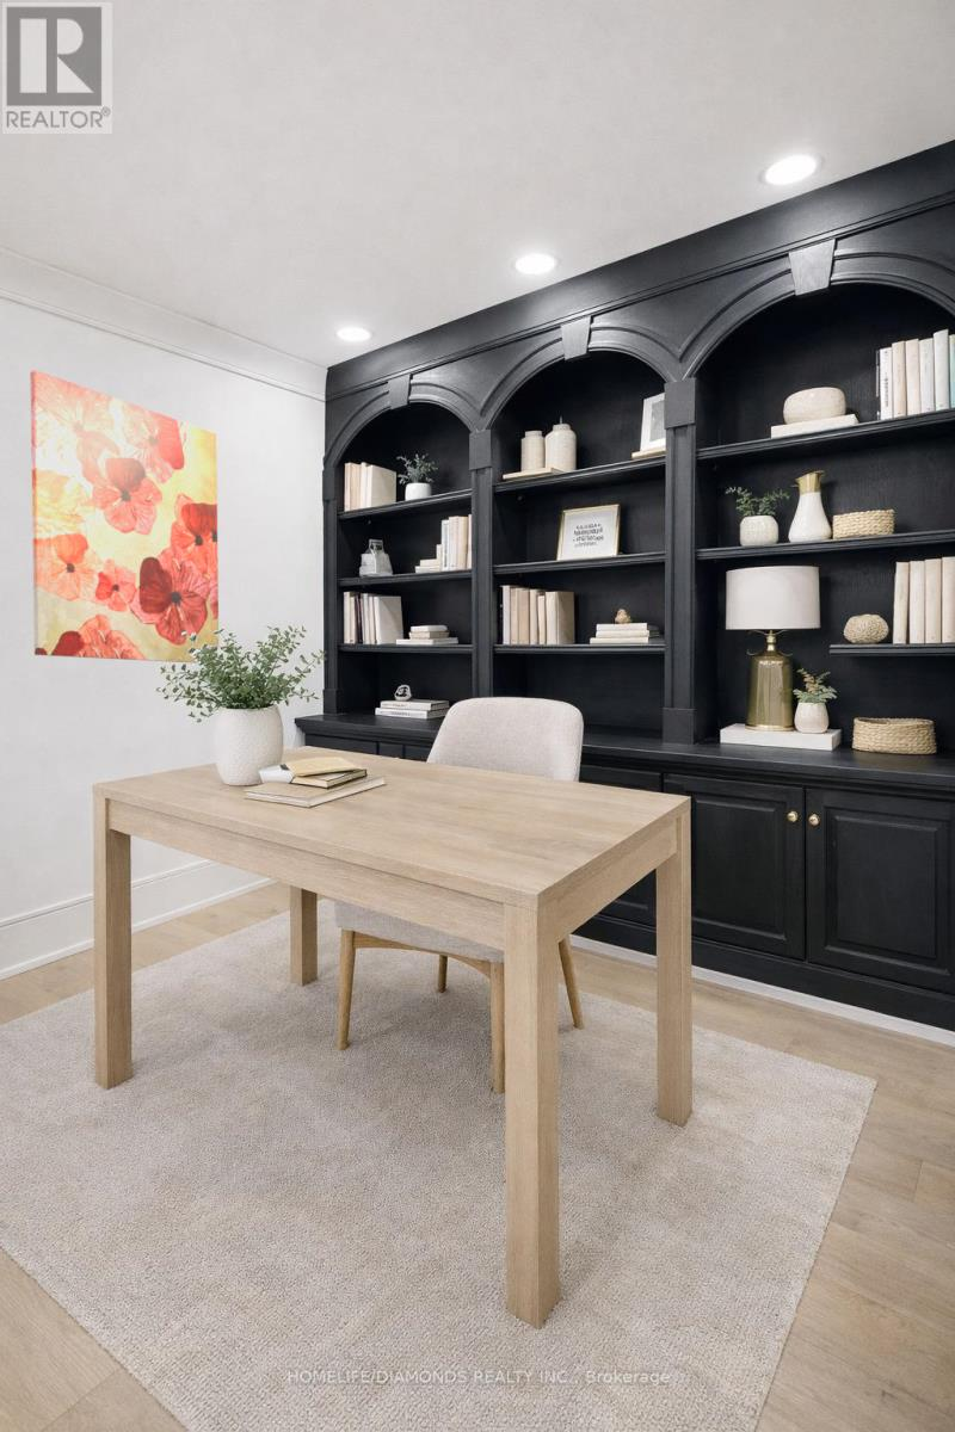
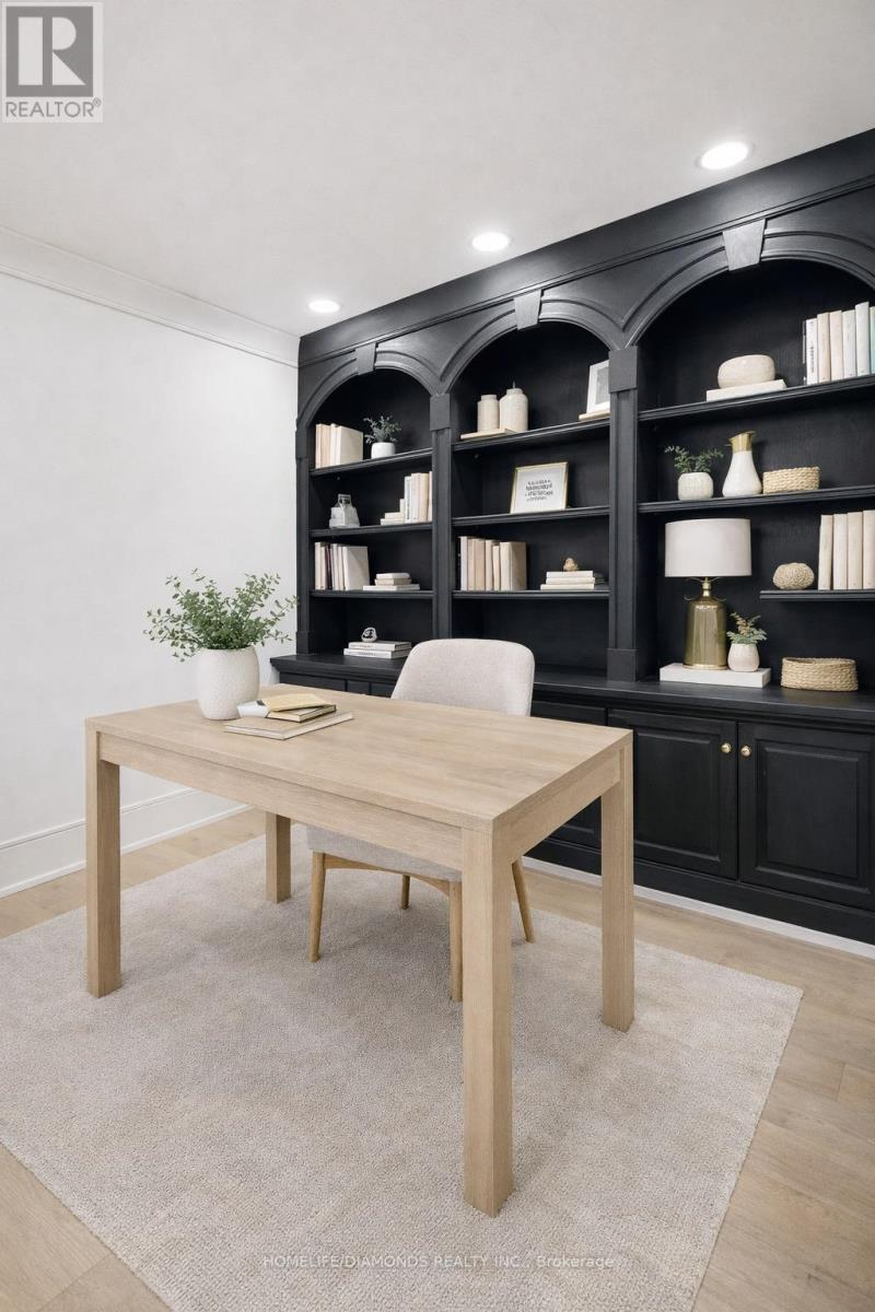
- wall art (134, 532)
